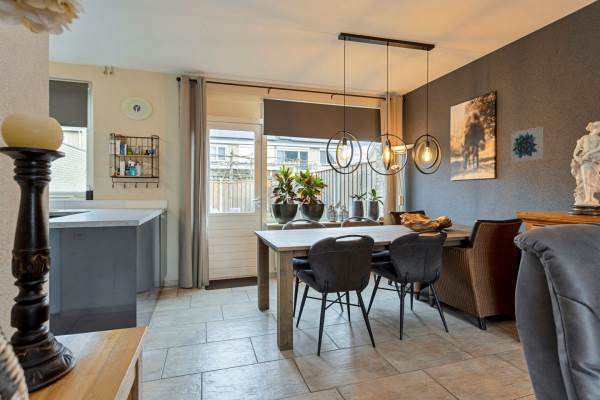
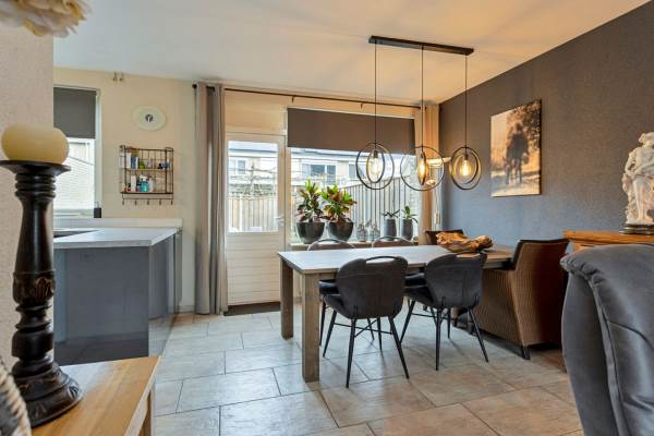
- wall art (526, 145)
